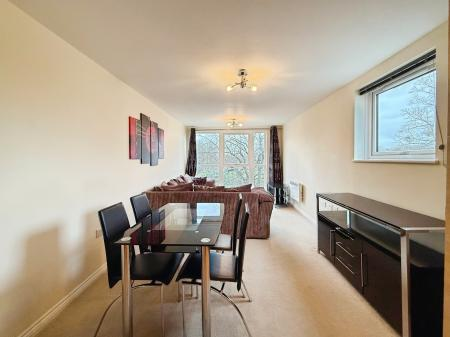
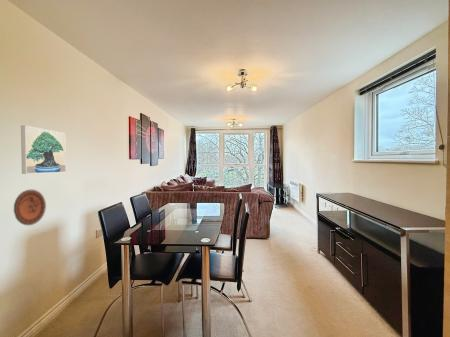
+ decorative plate (30, 207)
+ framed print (45, 151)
